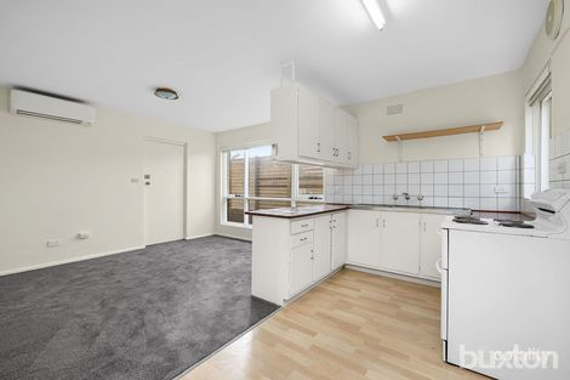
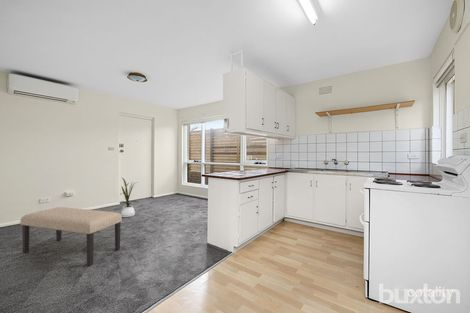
+ bench (72, 231)
+ house plant (127, 196)
